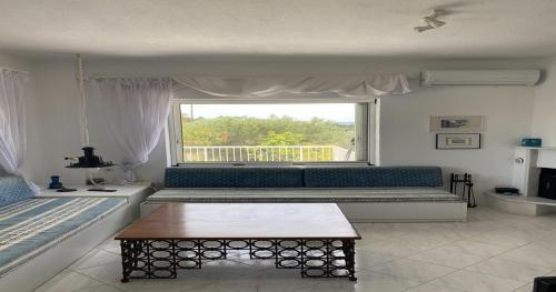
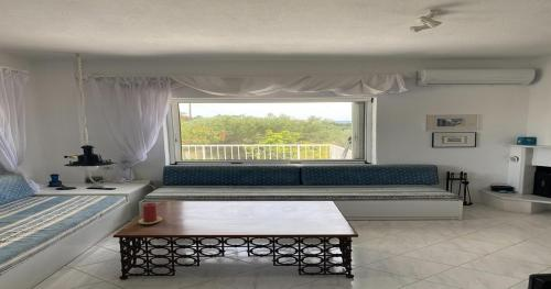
+ candle (150, 212)
